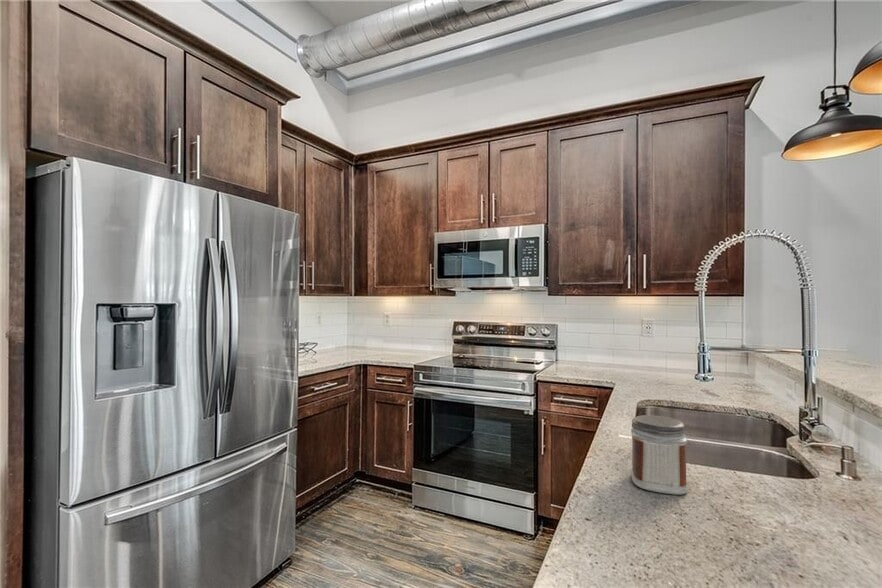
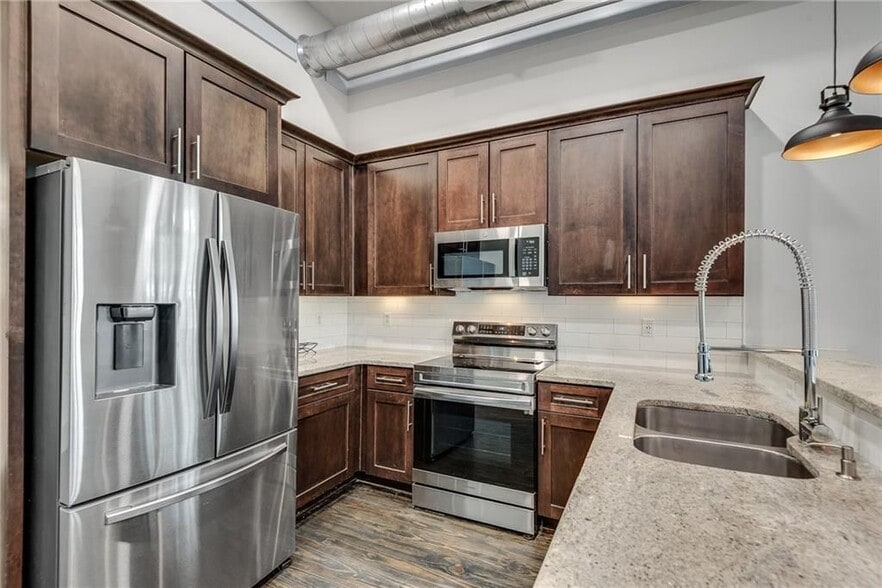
- jar (658, 451)
